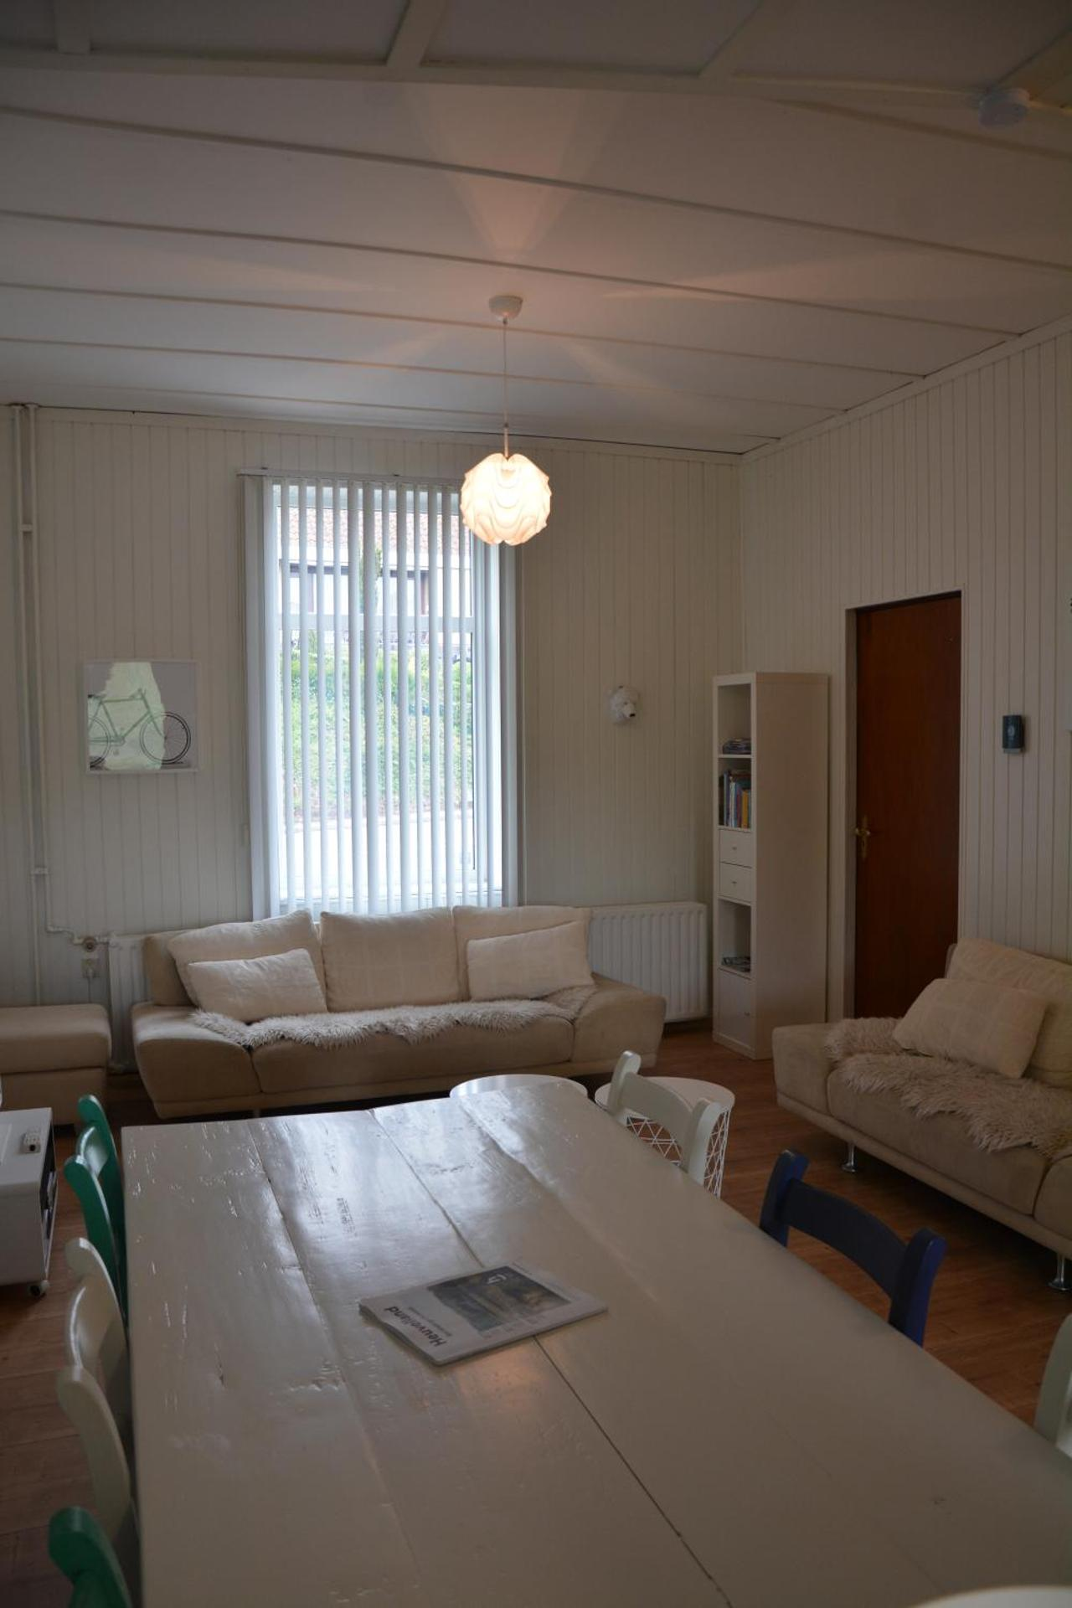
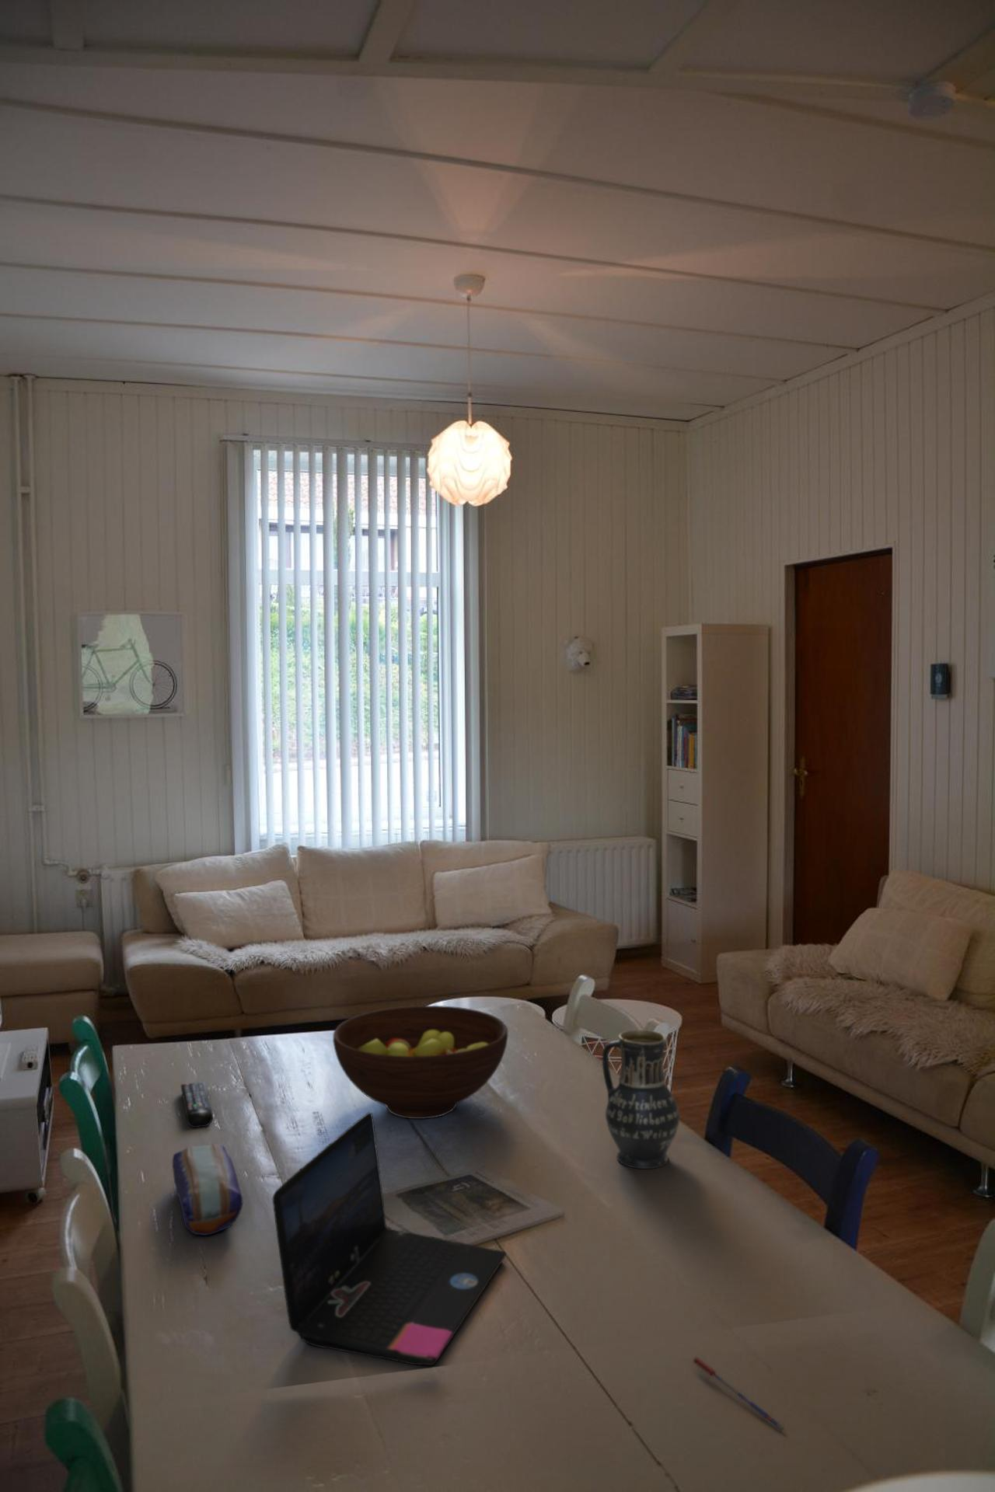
+ pen (737, 1391)
+ fruit bowl (421, 1068)
+ pencil case (207, 1184)
+ vase (642, 1097)
+ laptop (395, 1229)
+ remote control (195, 1102)
